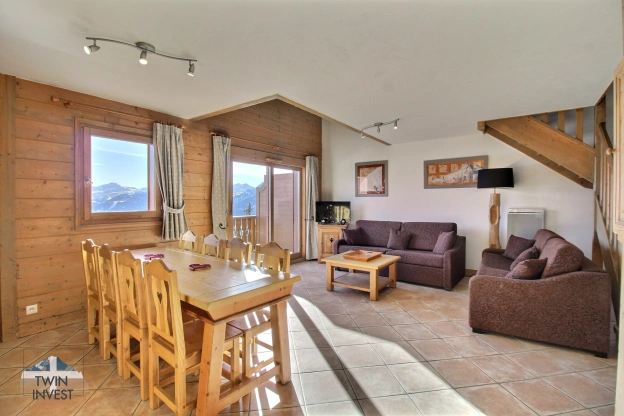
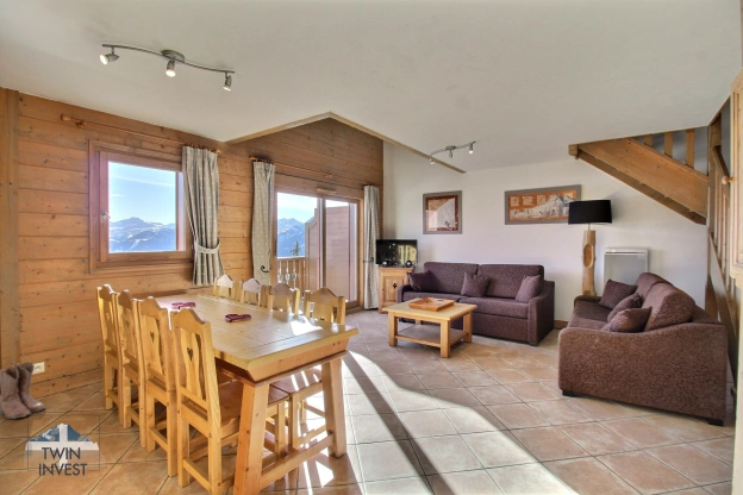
+ boots (21, 387)
